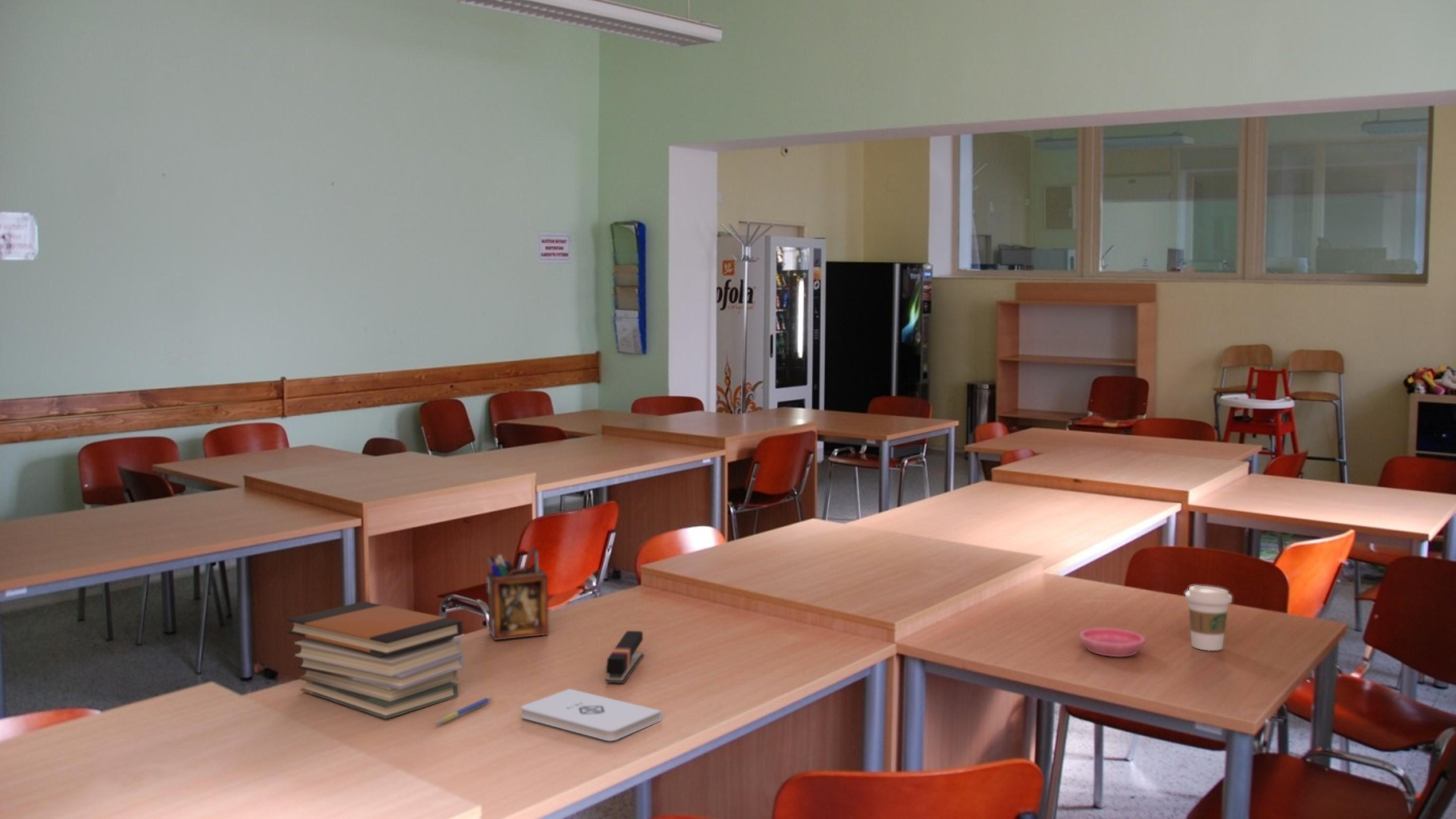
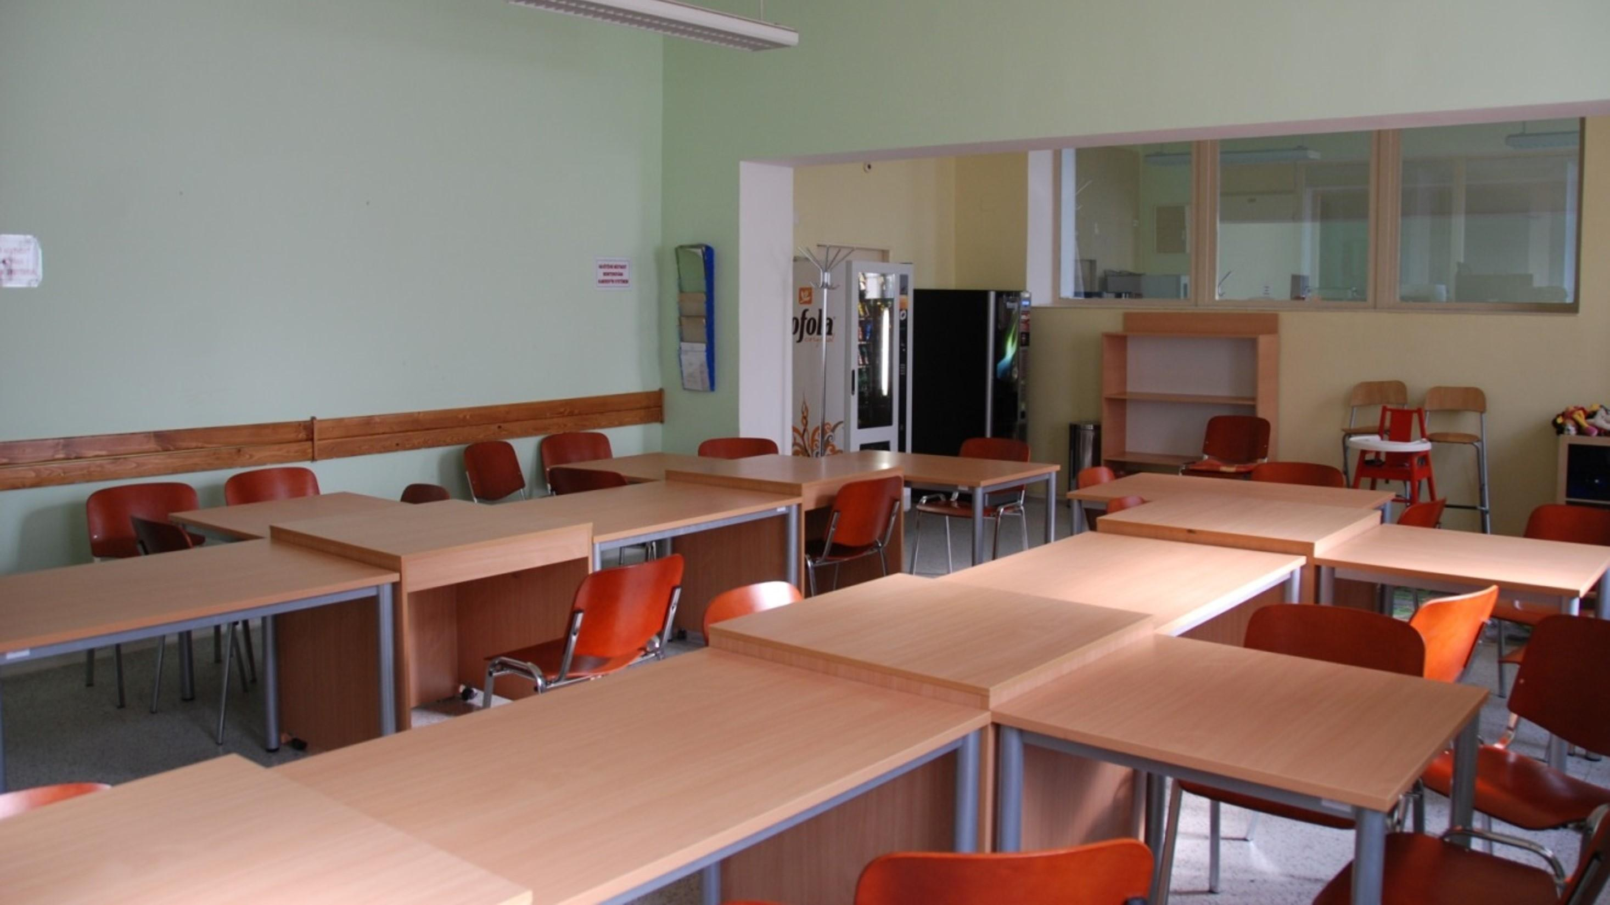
- desk organizer (517, 592)
- saucer (1111, 643)
- coffee cup (1208, 617)
- pen (463, 710)
- stapler (625, 655)
- book stack (377, 657)
- notepad (589, 714)
